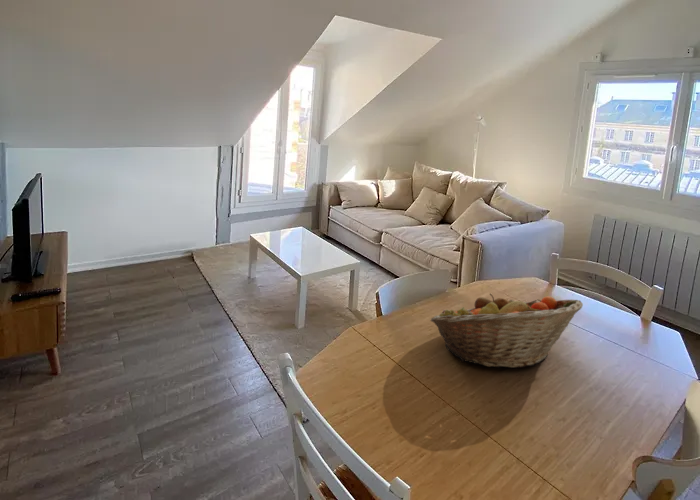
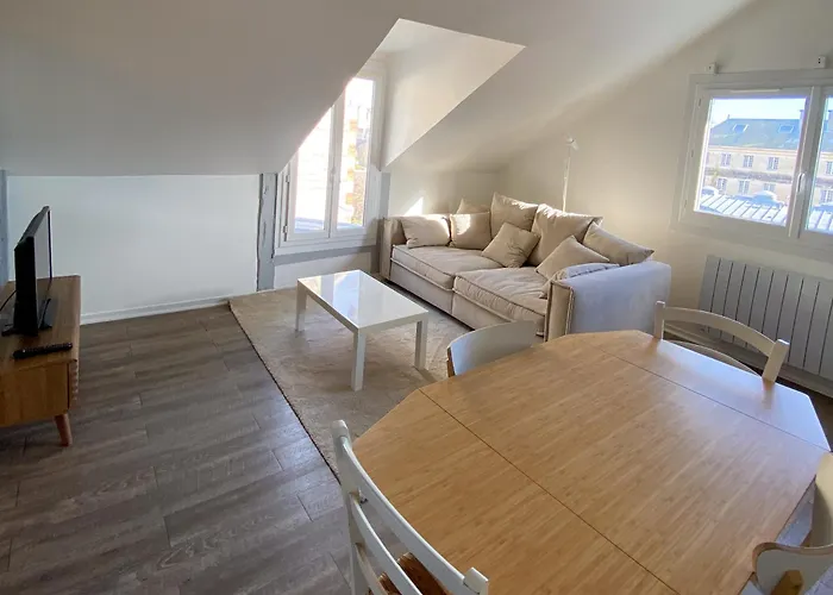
- fruit basket (505, 322)
